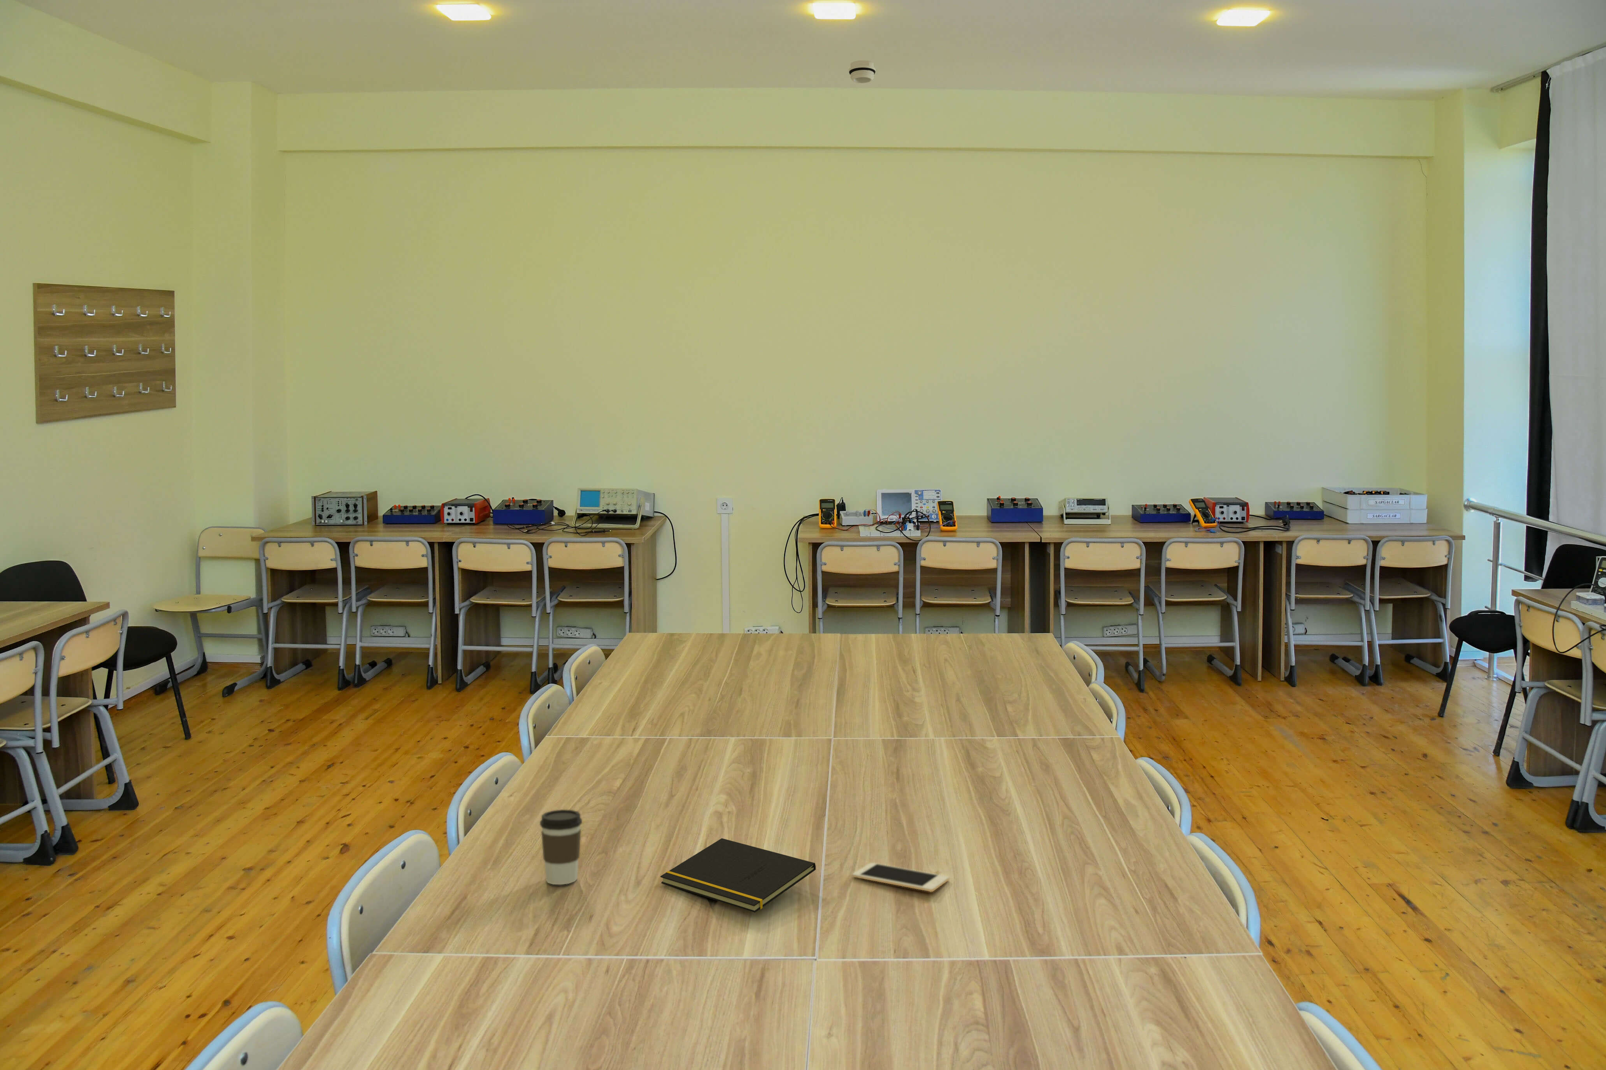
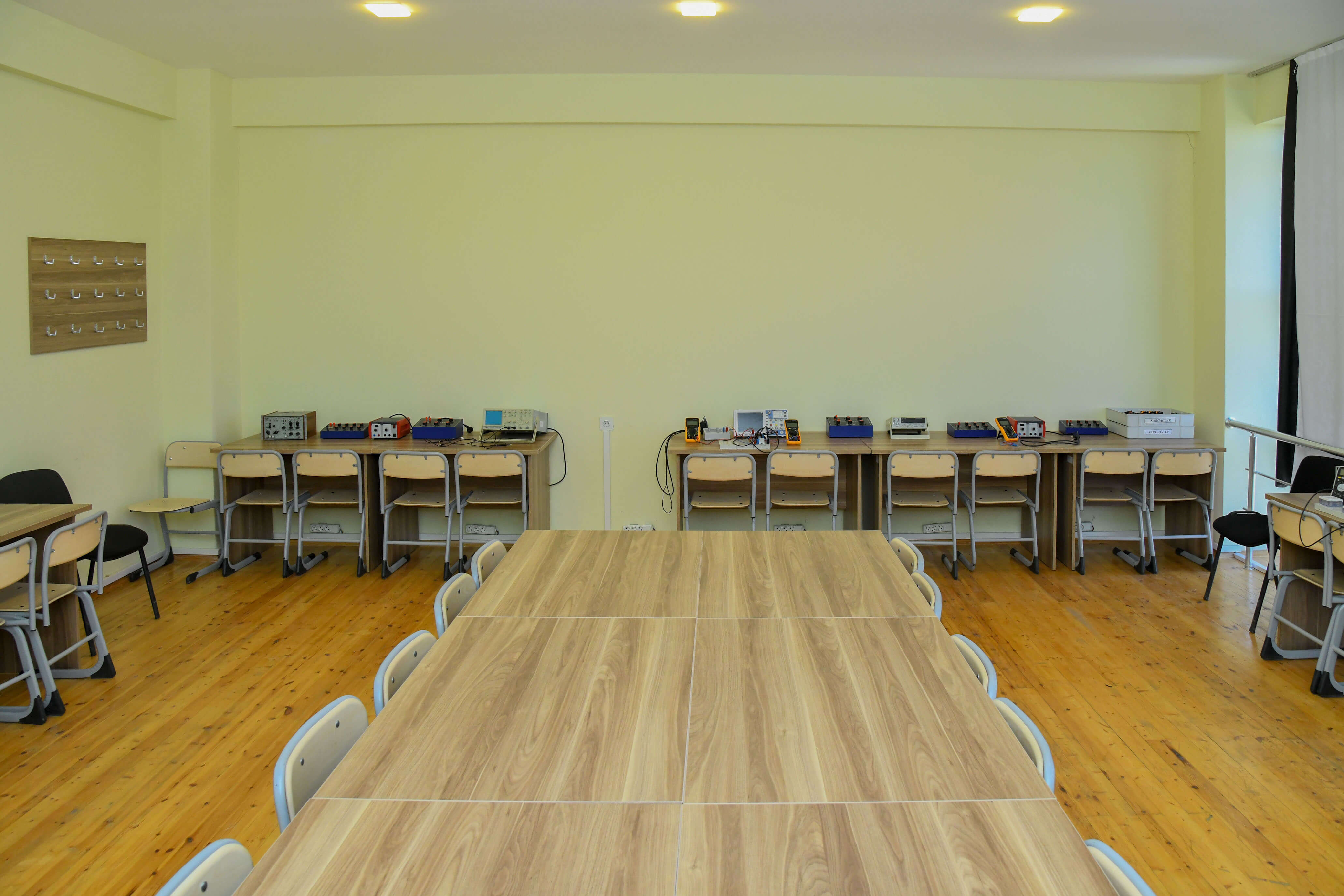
- coffee cup (562, 847)
- cell phone (900, 877)
- smoke detector (863, 72)
- notepad (737, 873)
